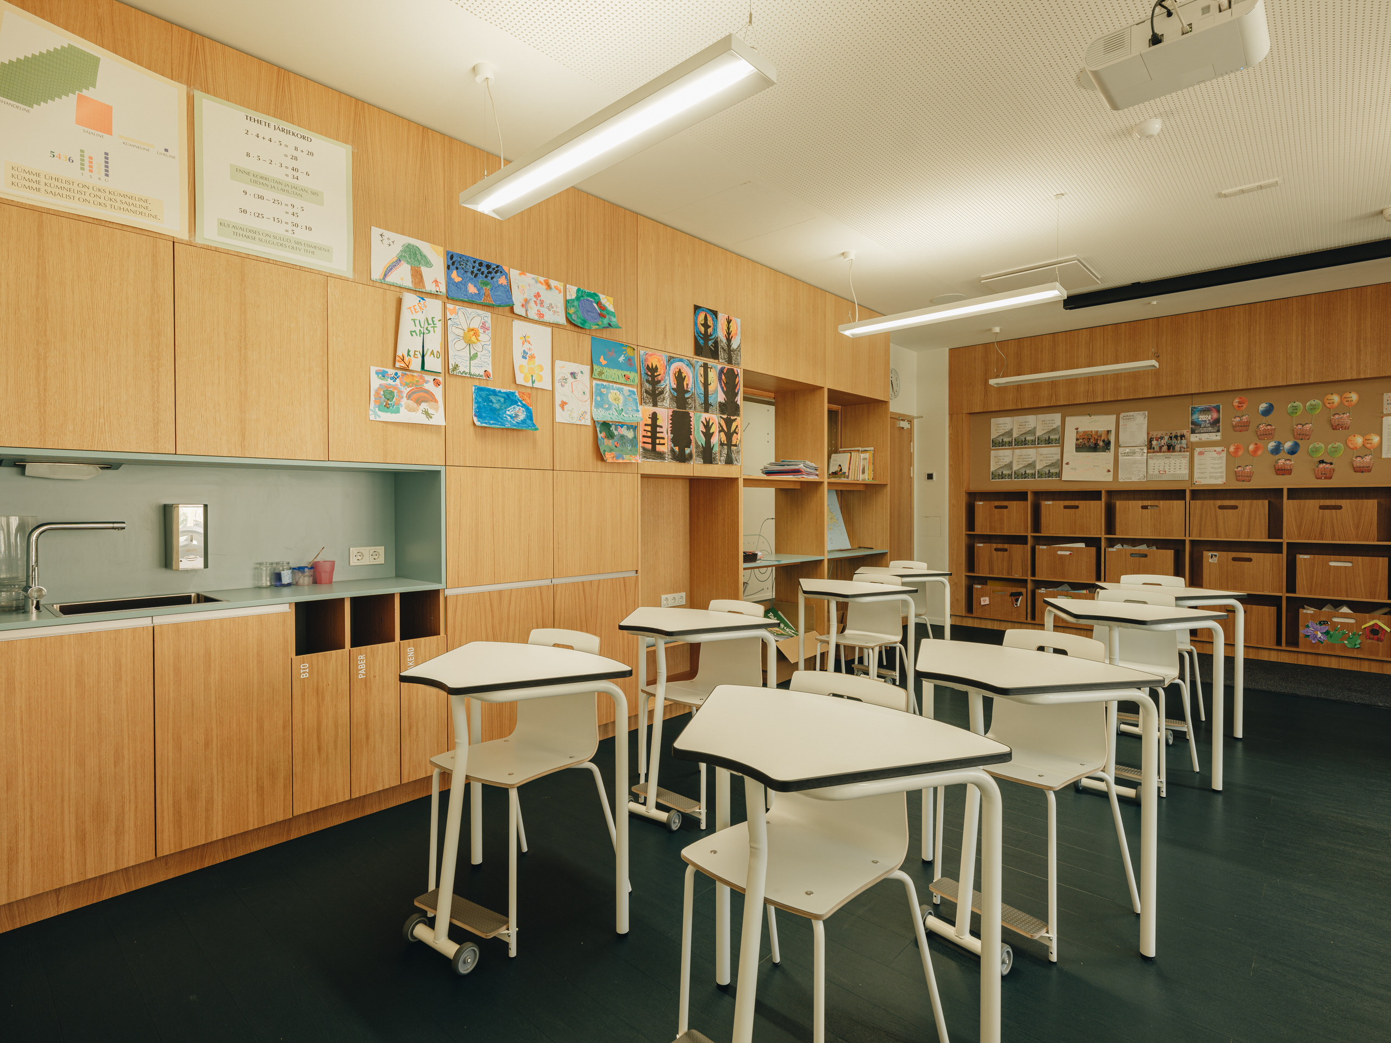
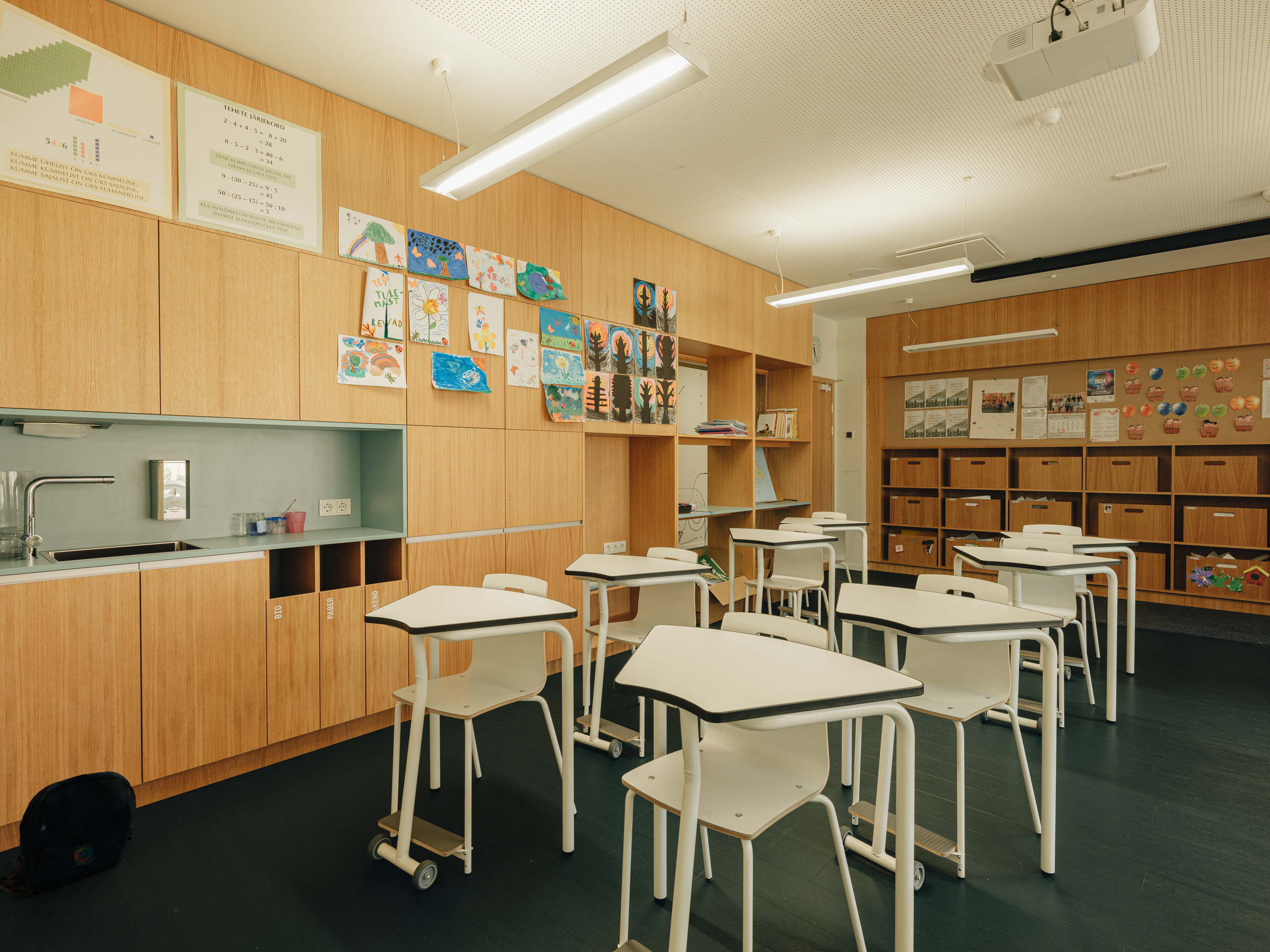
+ backpack (70, 818)
